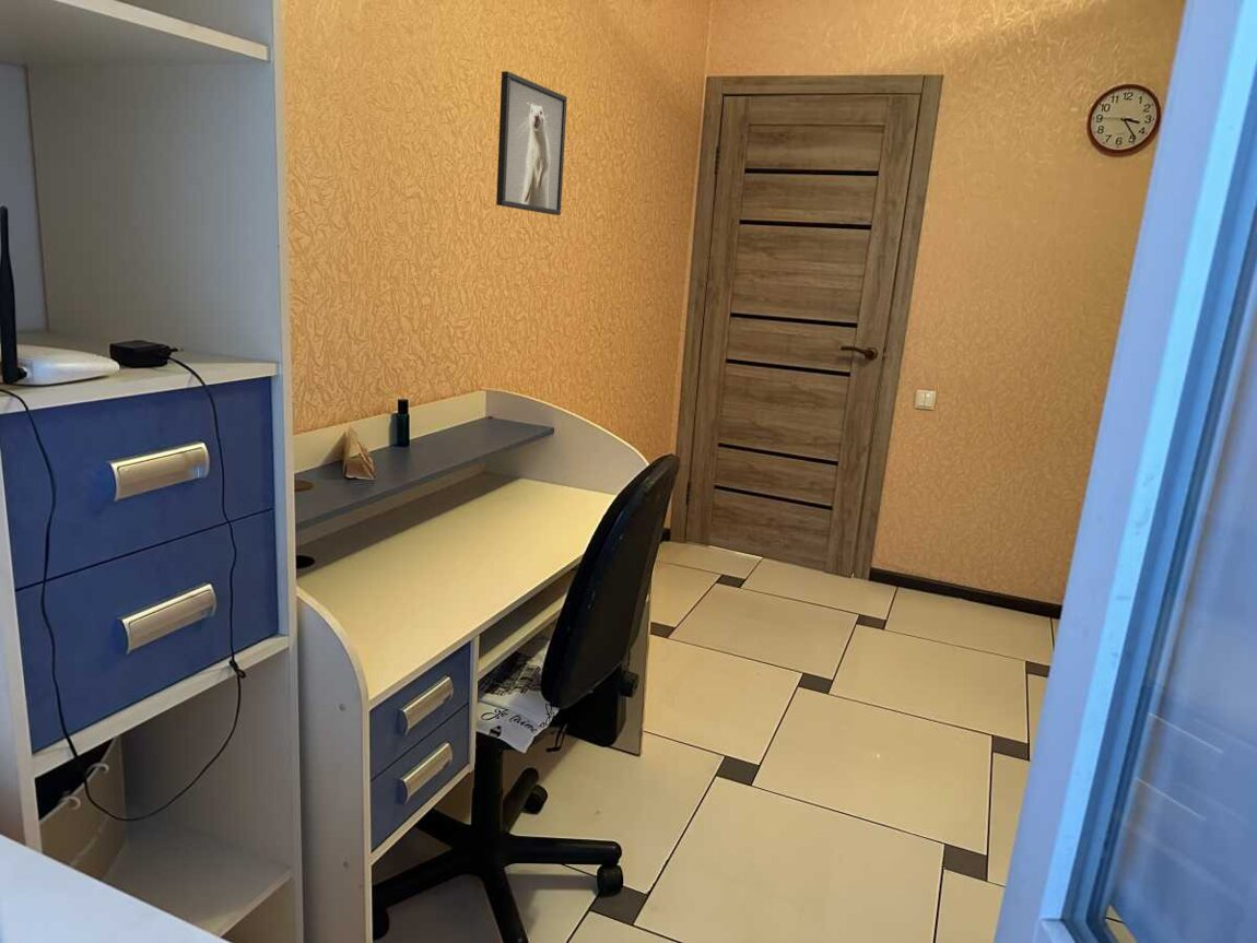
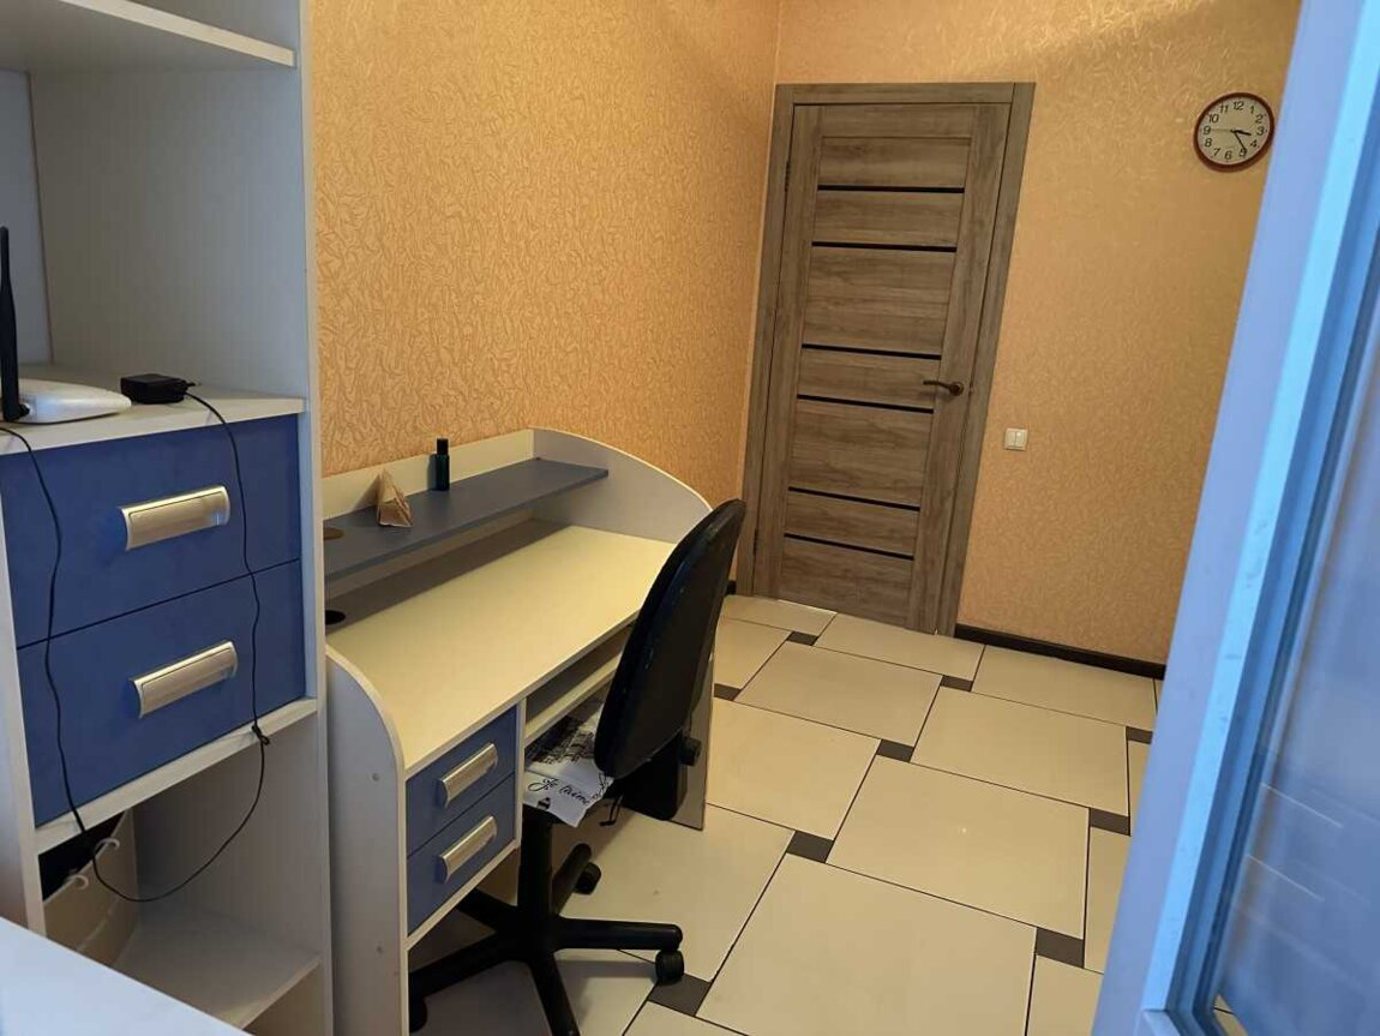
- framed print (532, 149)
